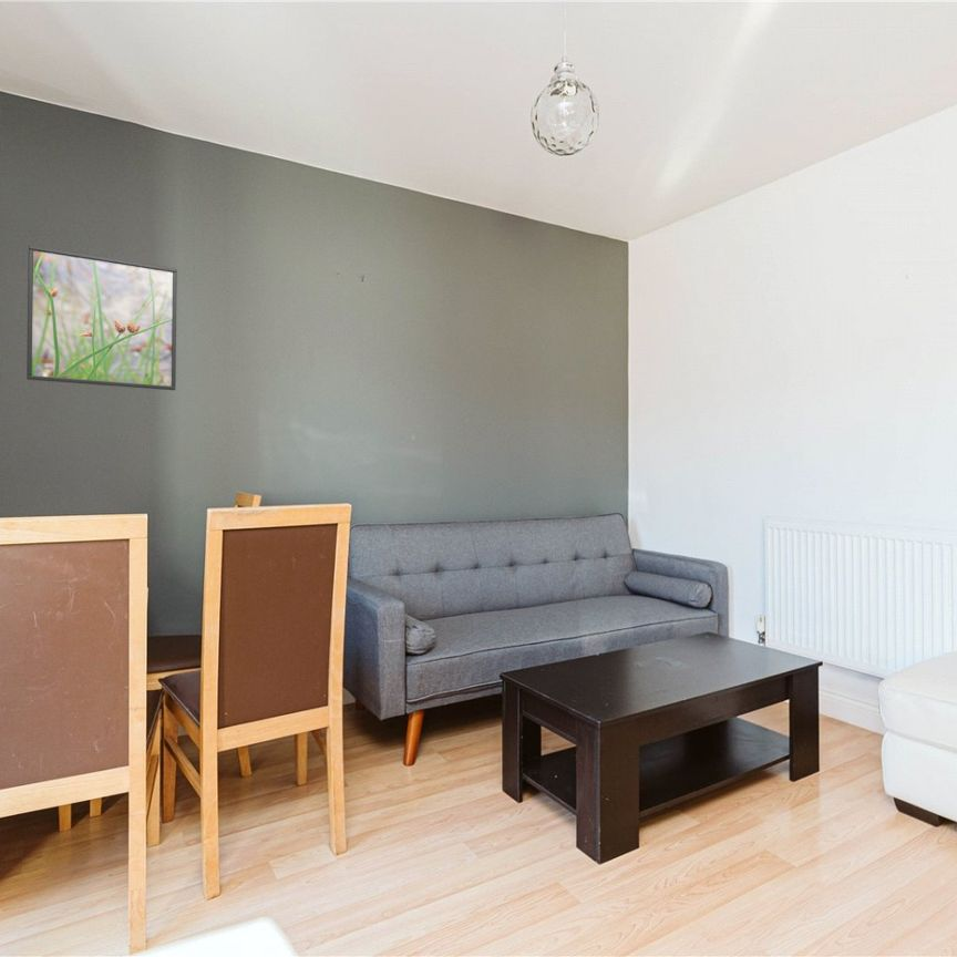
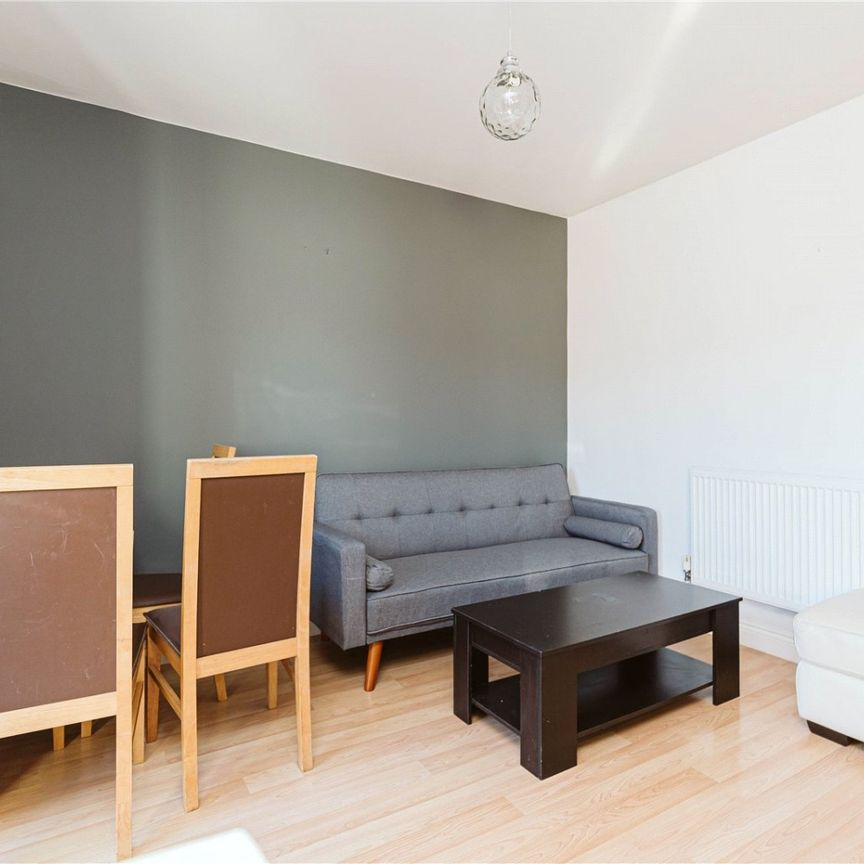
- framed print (105, 321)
